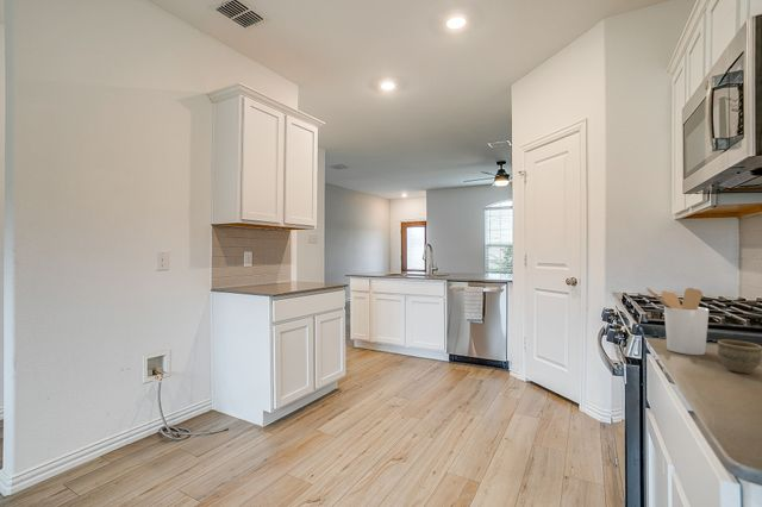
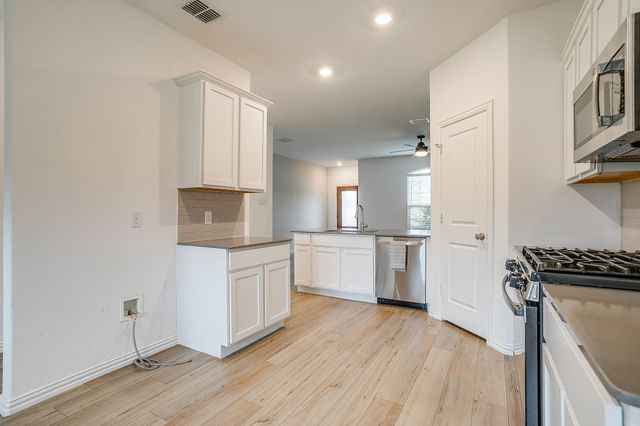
- utensil holder (674, 318)
- cup (739, 356)
